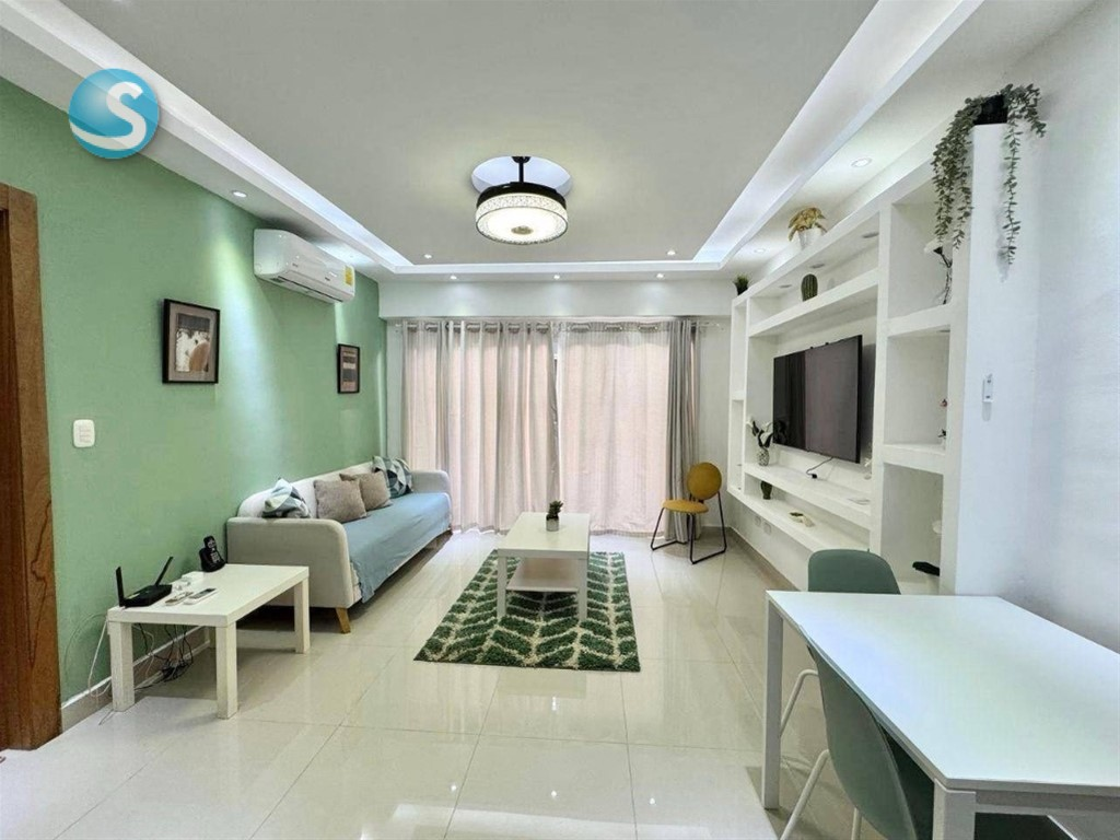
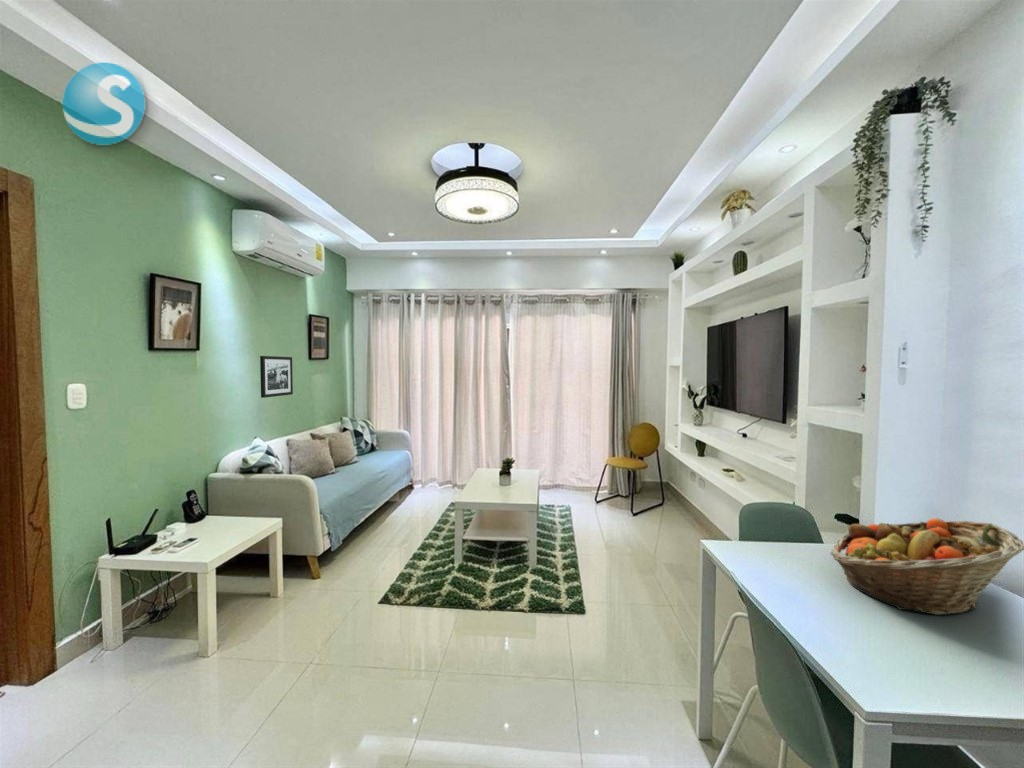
+ fruit basket (916, 555)
+ picture frame (277, 376)
